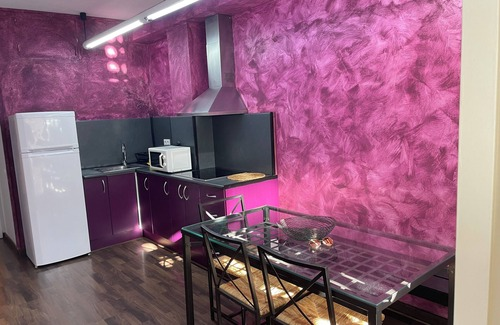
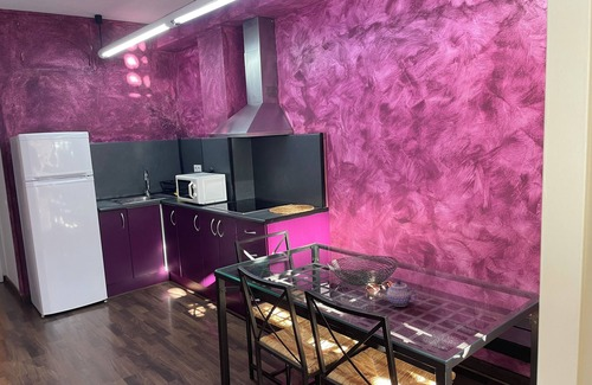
+ teapot (399, 291)
